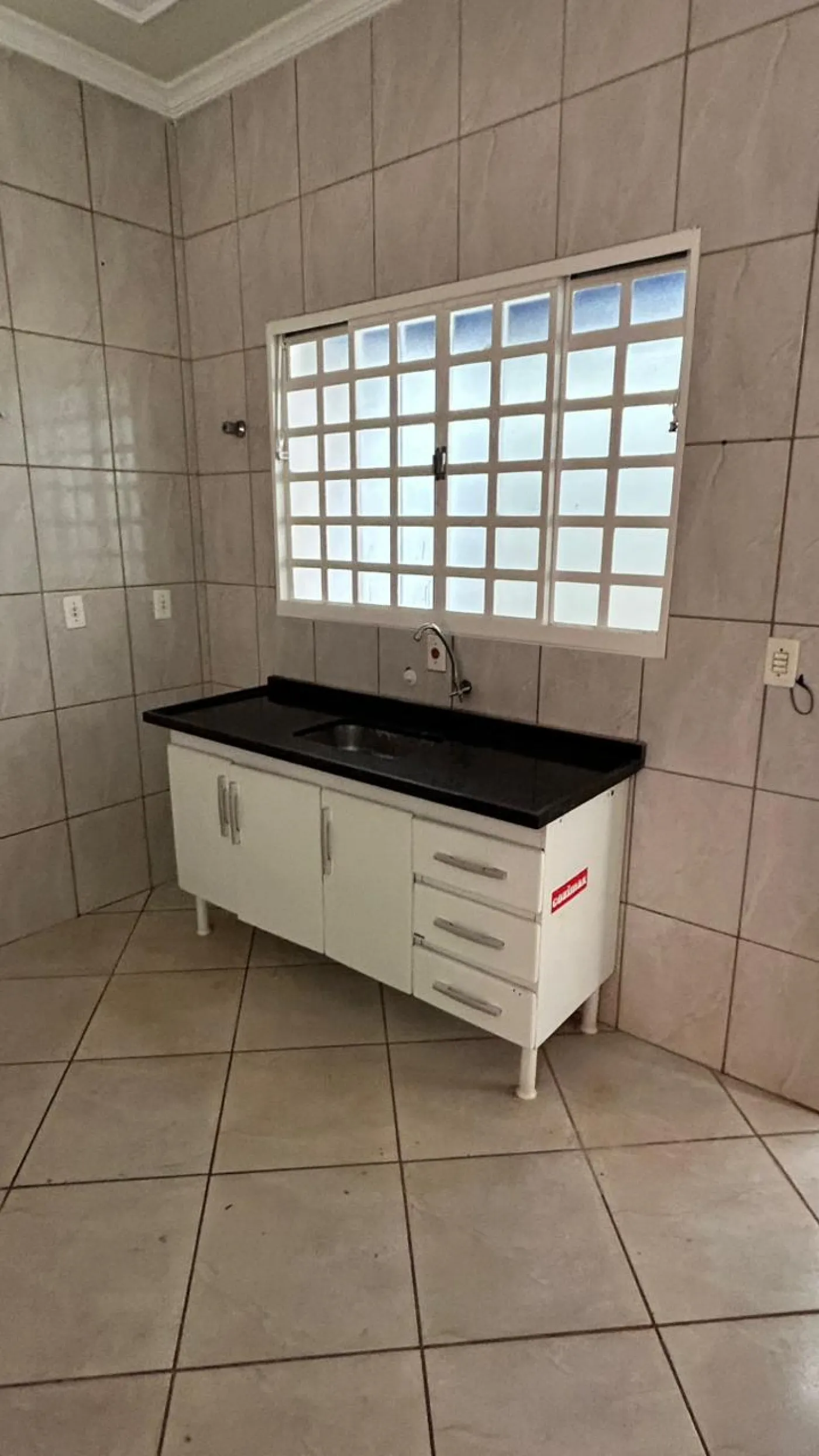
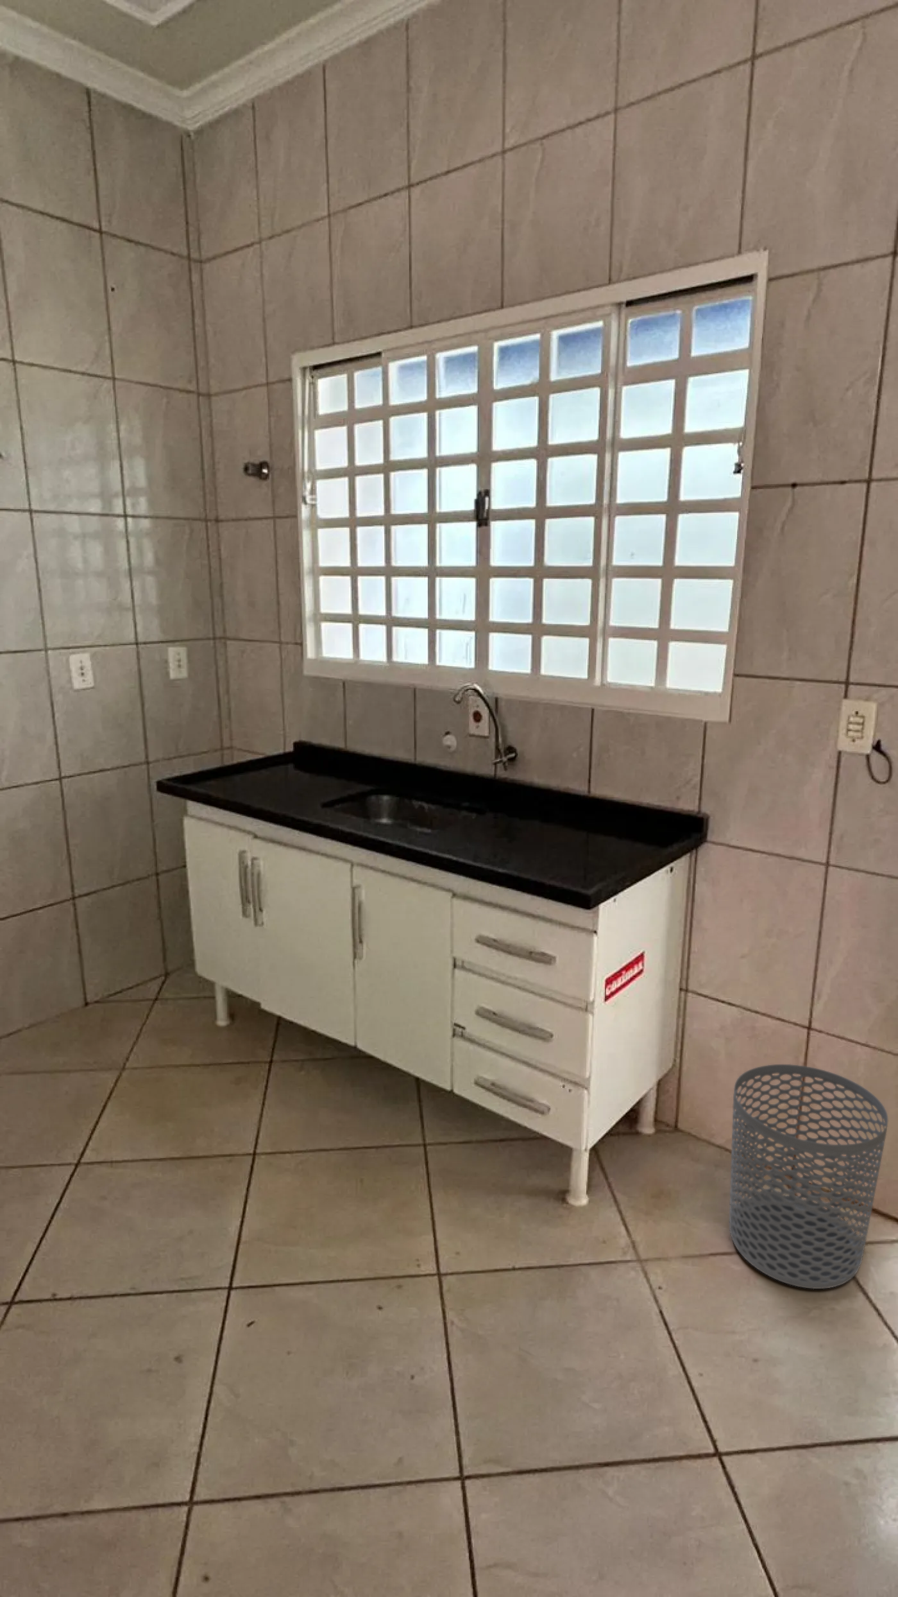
+ waste bin (802, 1174)
